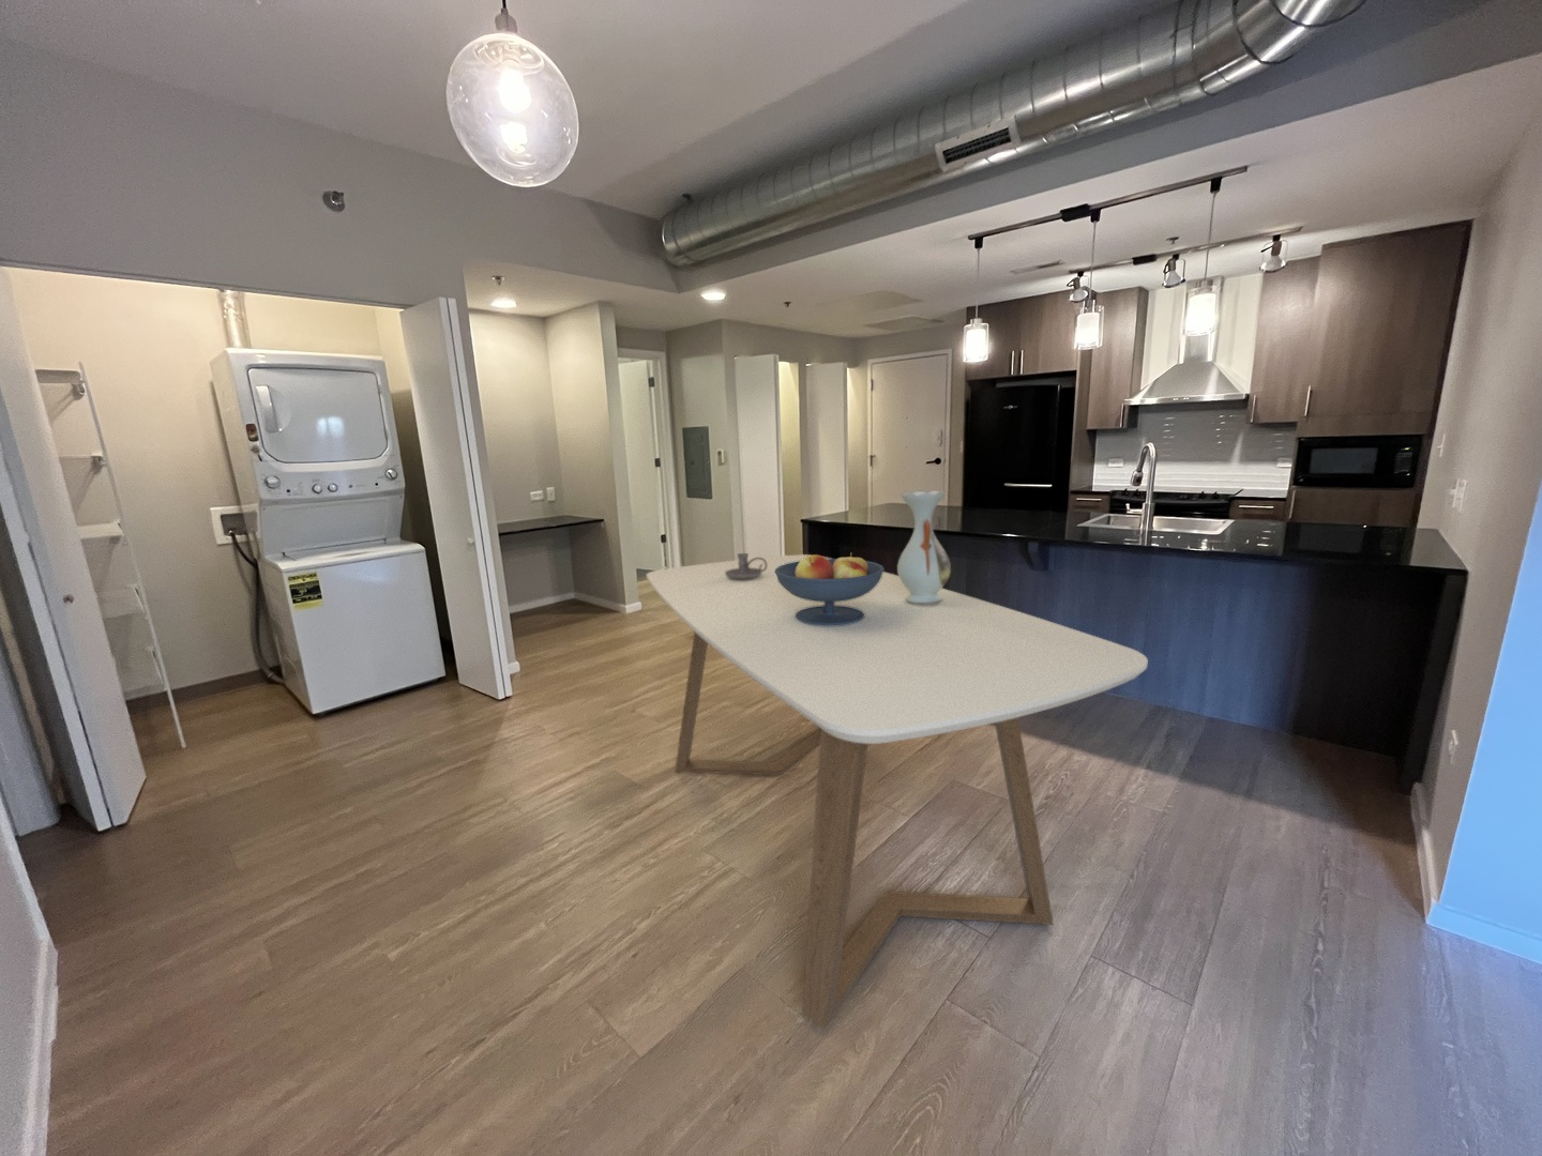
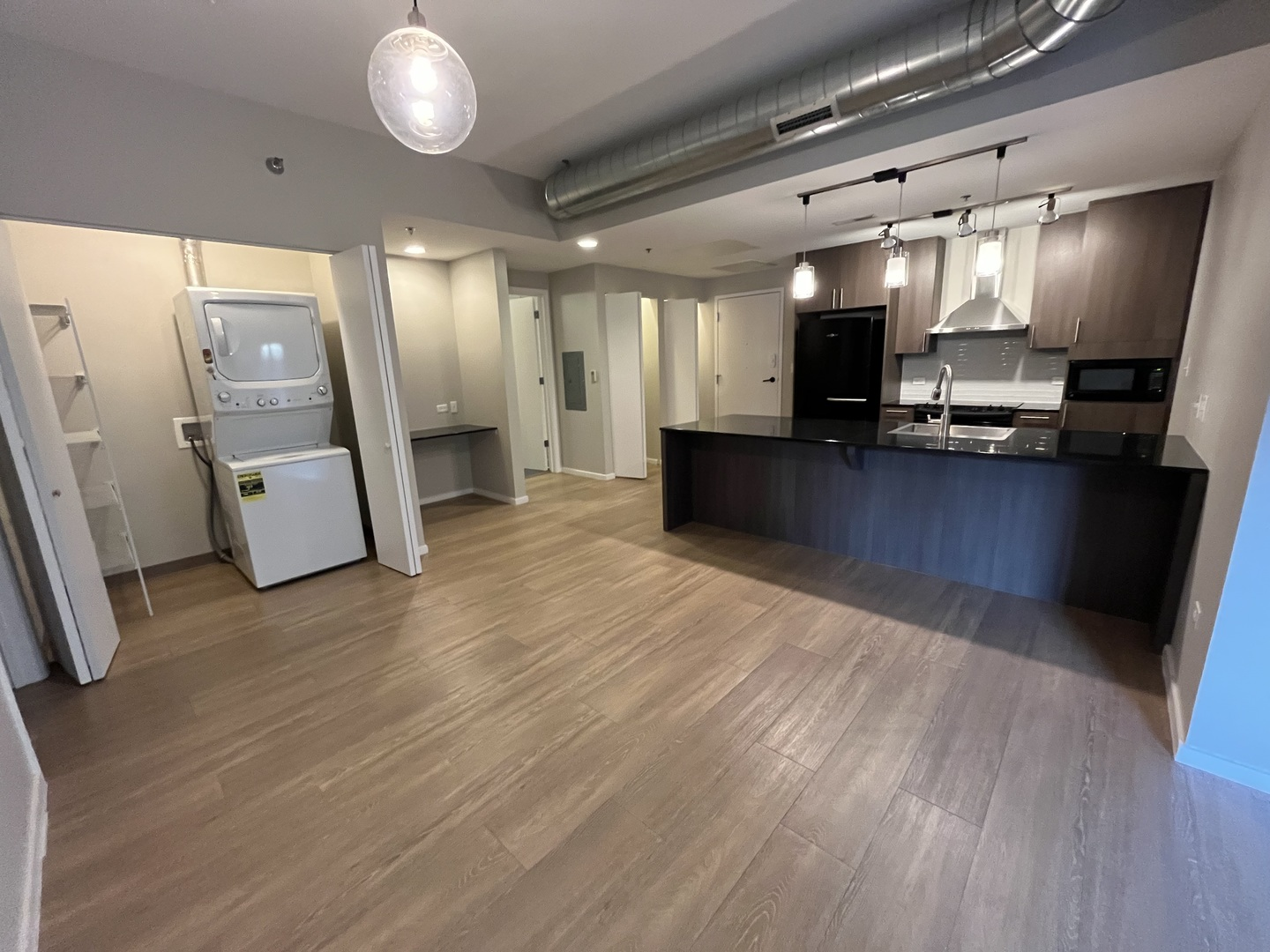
- candle holder (747, 565)
- fruit bowl (829, 583)
- vase (923, 546)
- dining table (822, 719)
